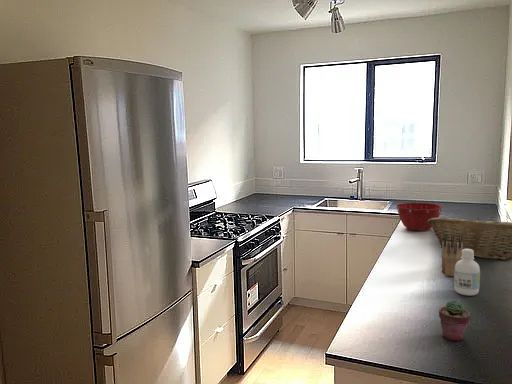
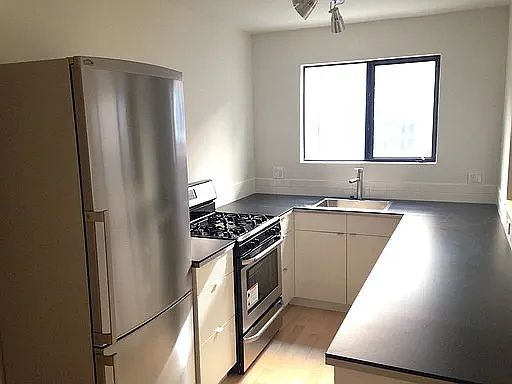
- potted succulent (454, 318)
- mixing bowl (418, 217)
- bottle (467, 271)
- knife block (452, 251)
- fruit basket (477, 233)
